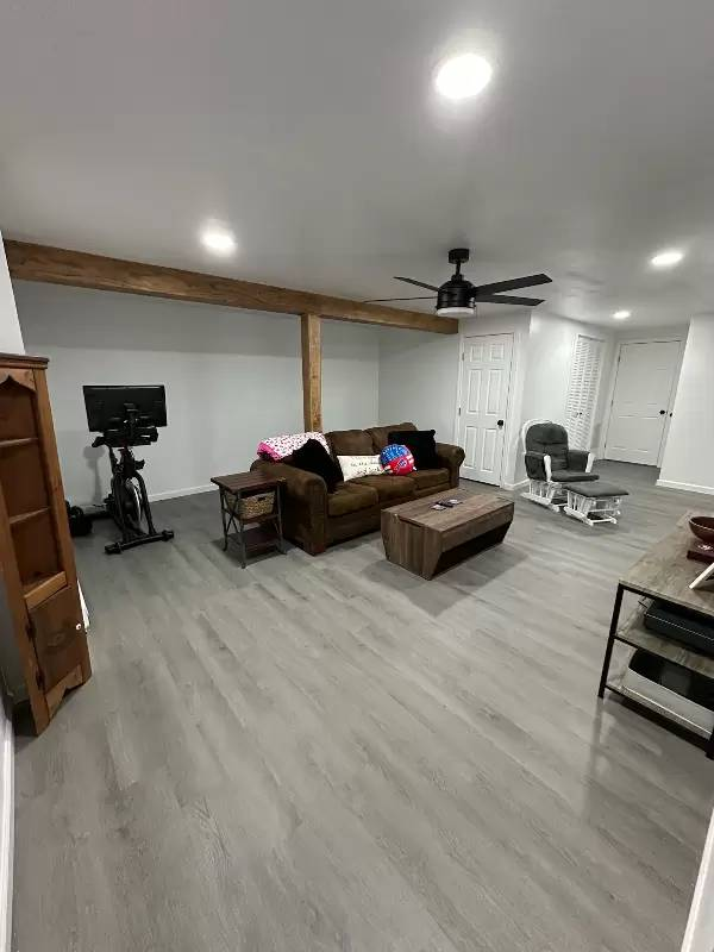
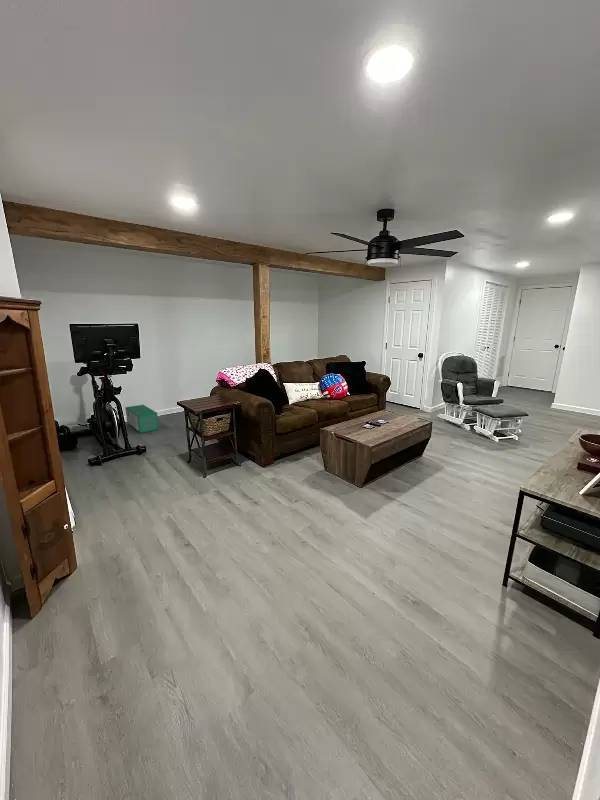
+ storage bin (141, 418)
